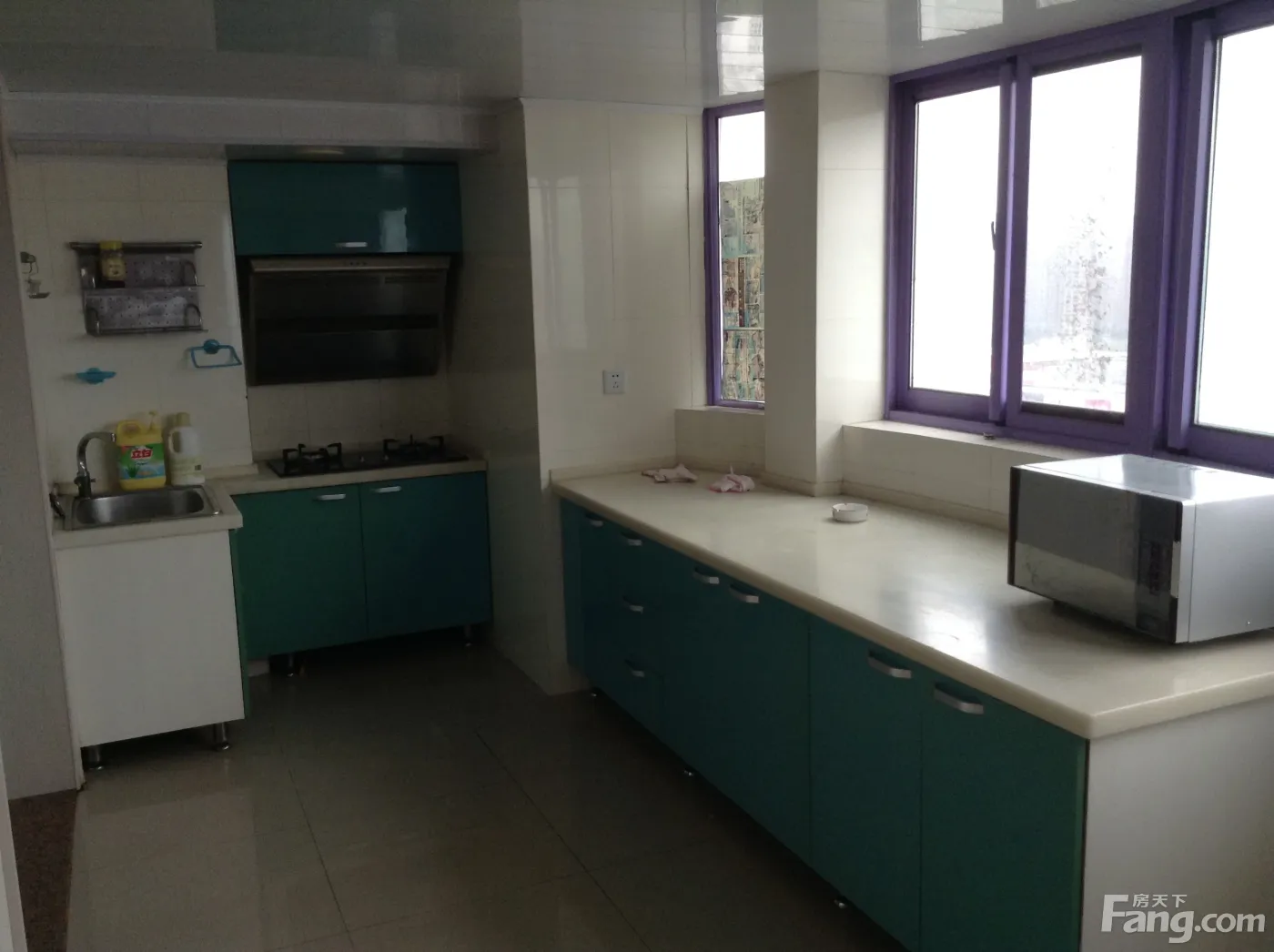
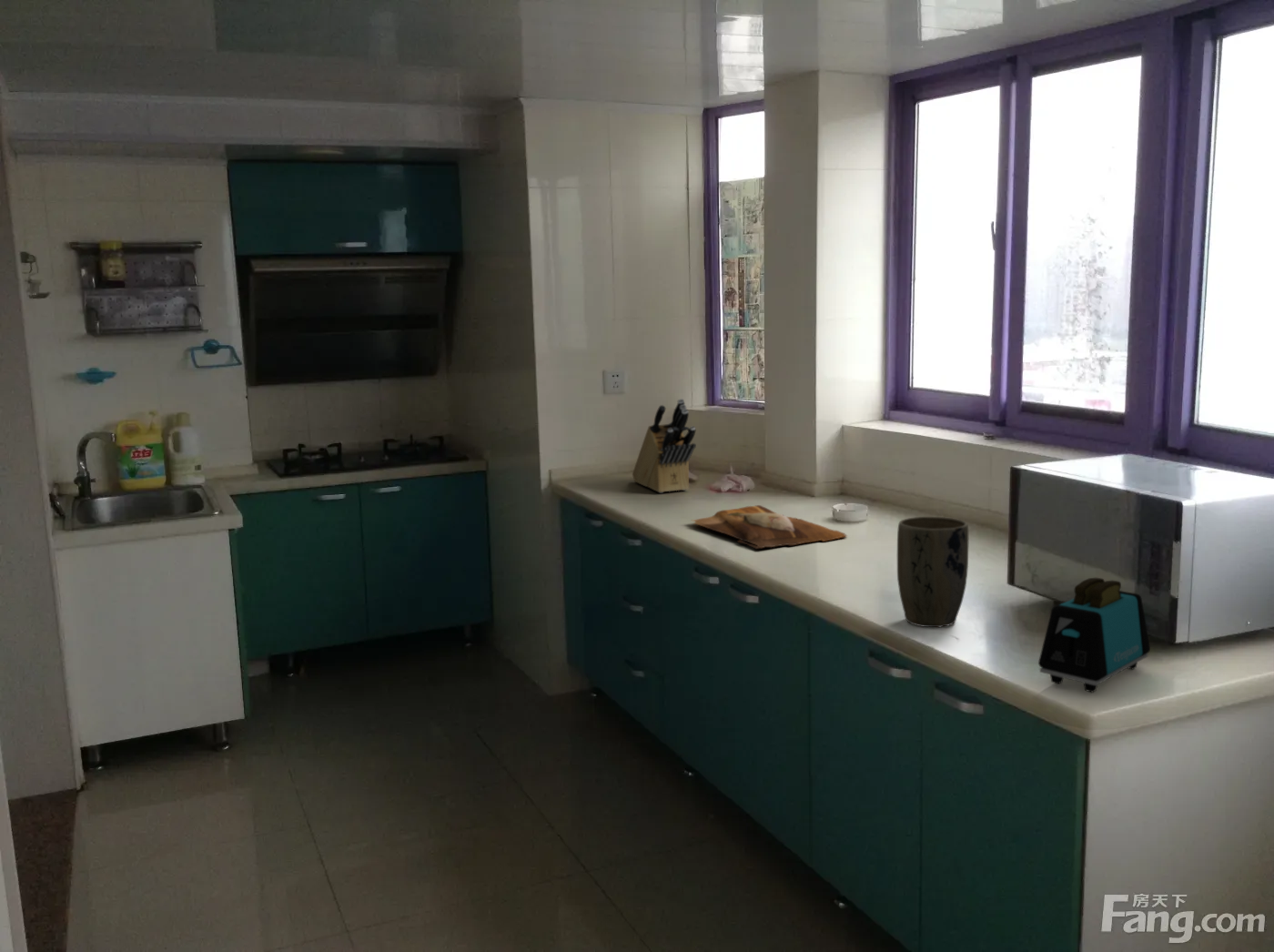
+ plant pot (932, 572)
+ cutting board (766, 521)
+ toaster (1096, 628)
+ knife block (663, 442)
